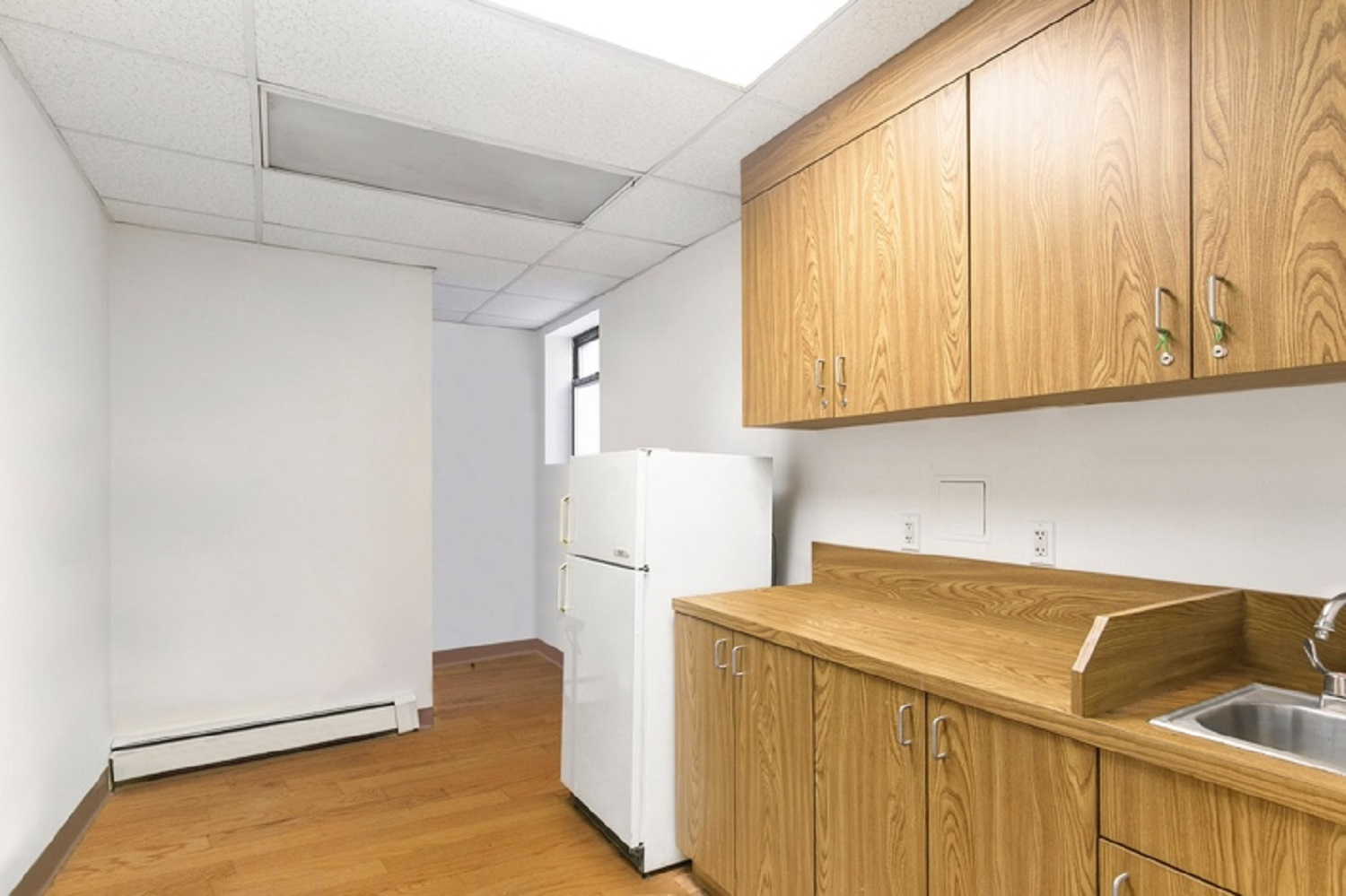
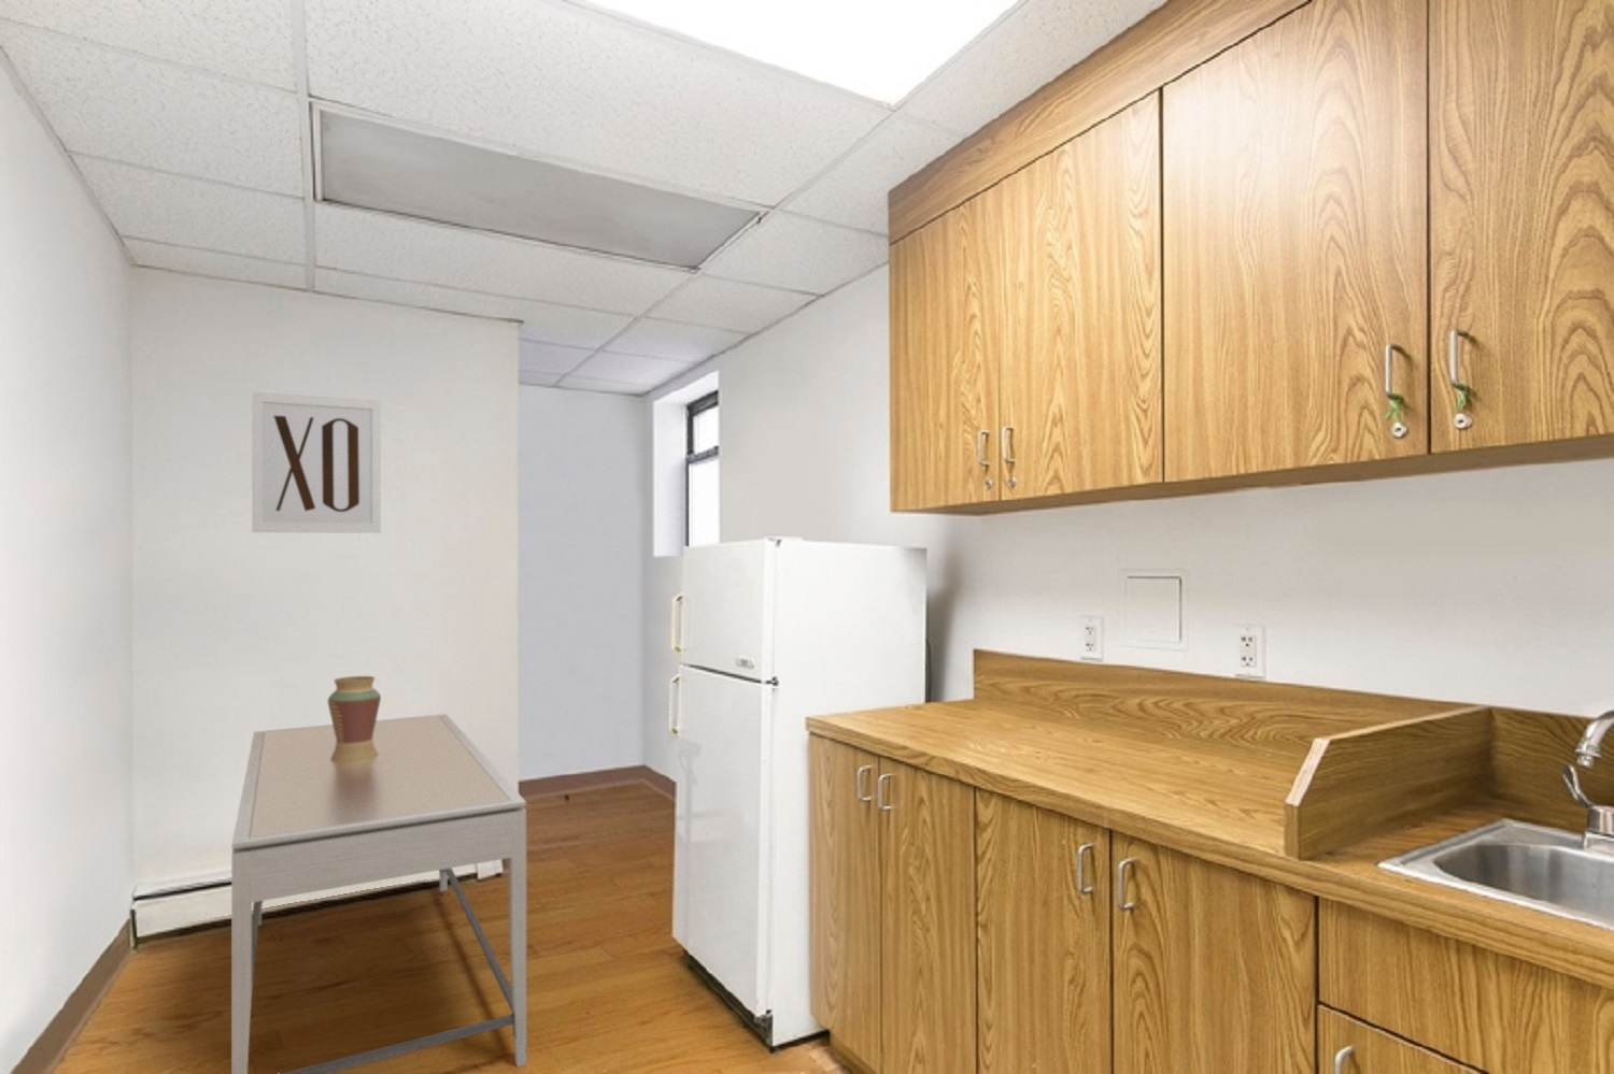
+ vase (354, 716)
+ wall art (318, 464)
+ dining table (368, 873)
